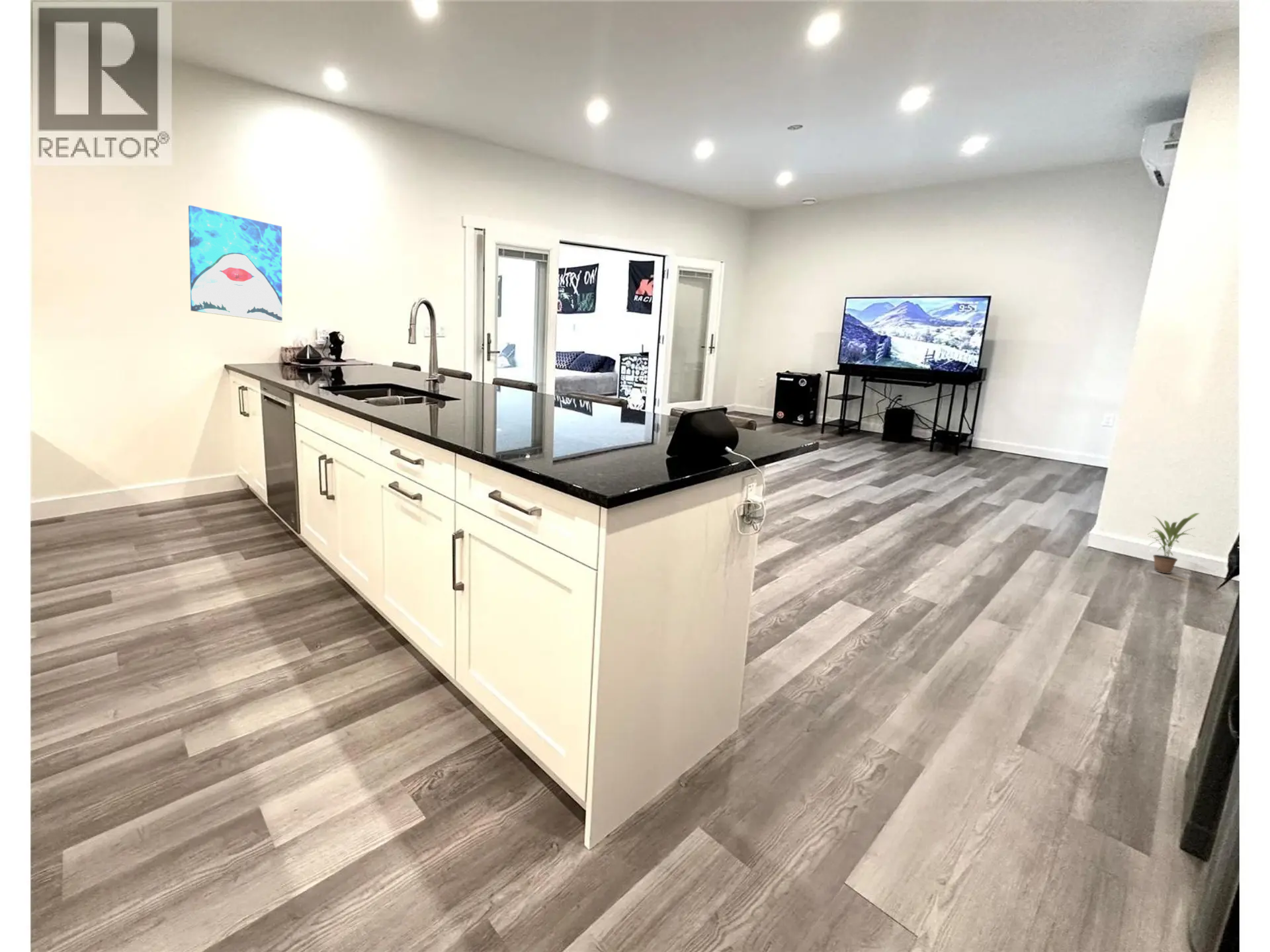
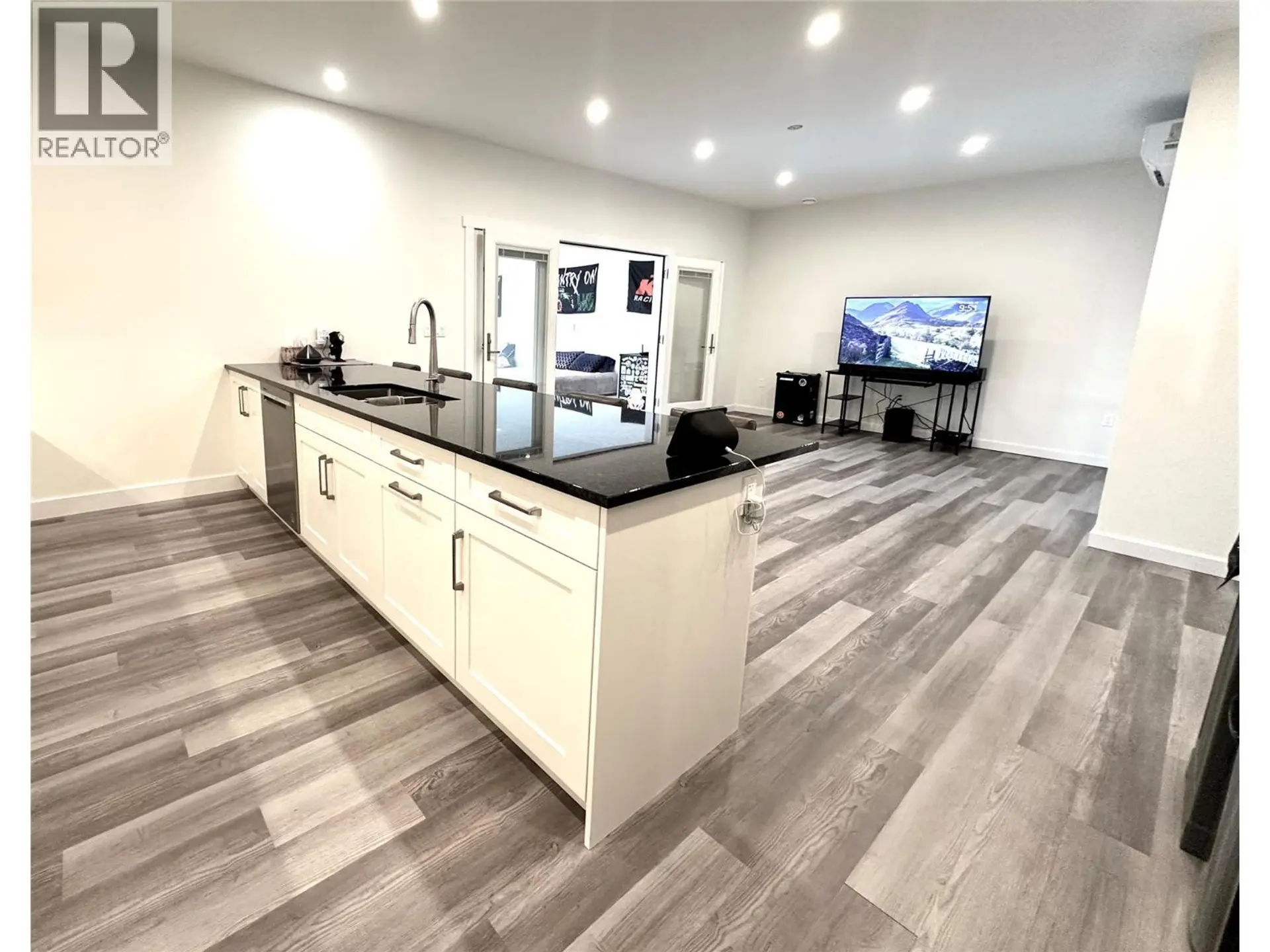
- potted plant (1171, 542)
- wall art (237, 267)
